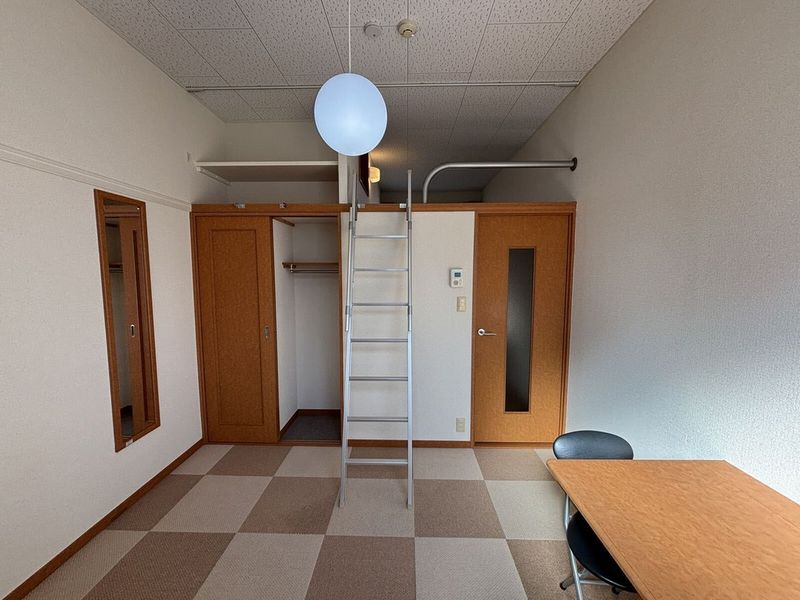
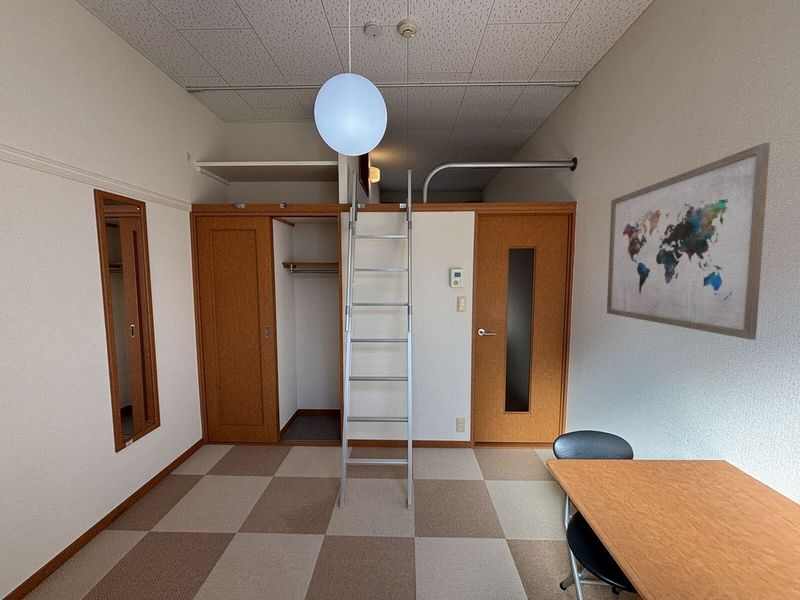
+ wall art (665, 252)
